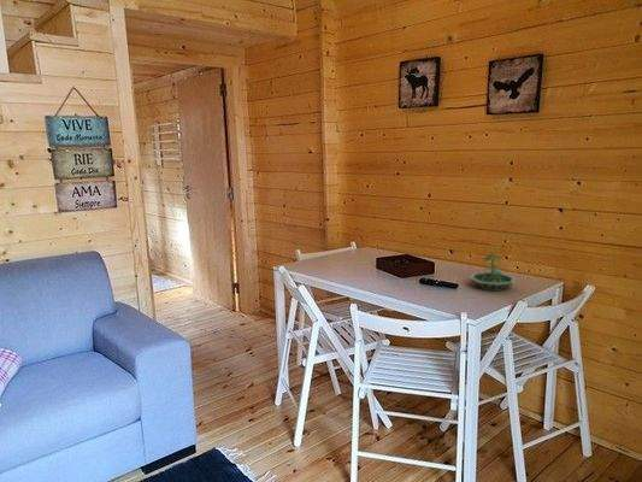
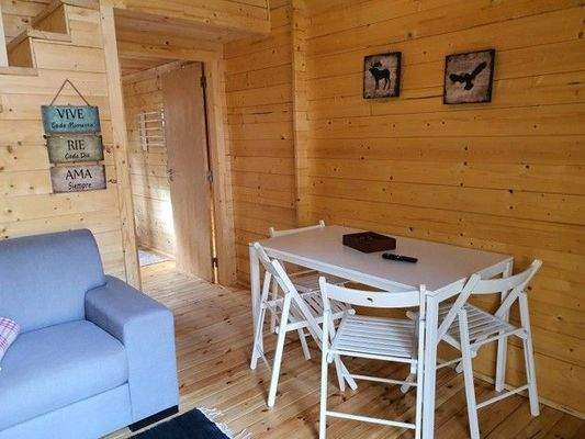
- terrarium (493, 254)
